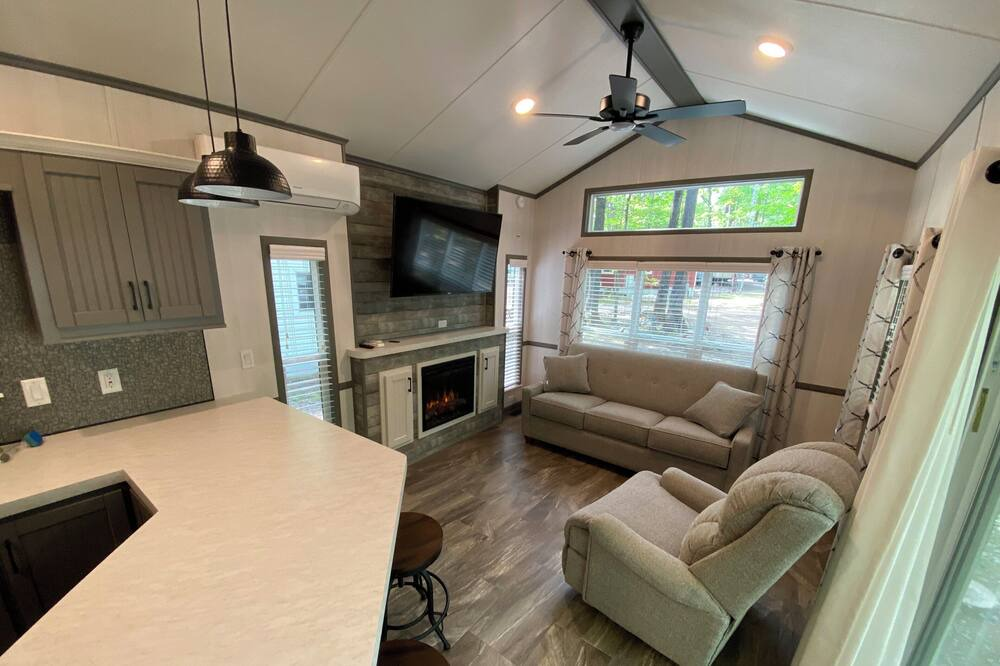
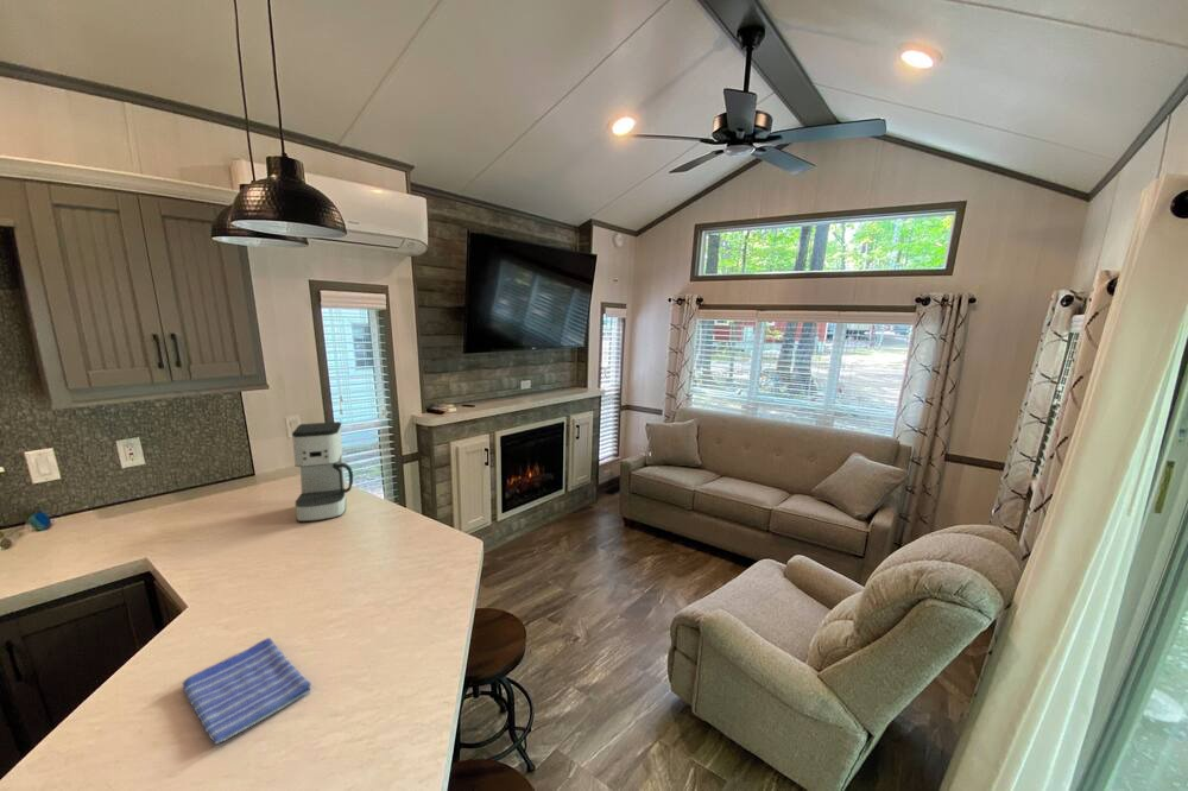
+ dish towel (246, 683)
+ coffee maker (323, 469)
